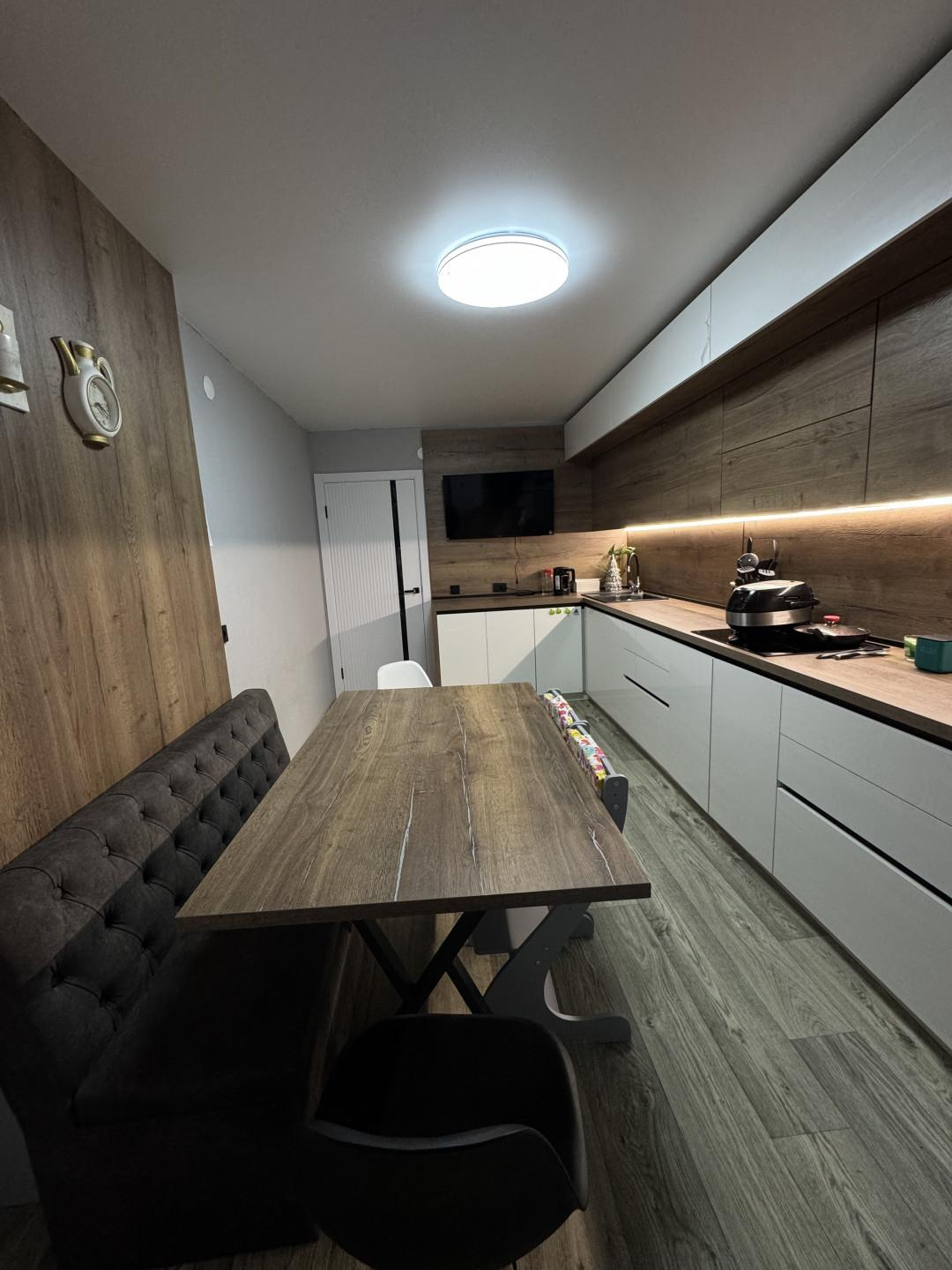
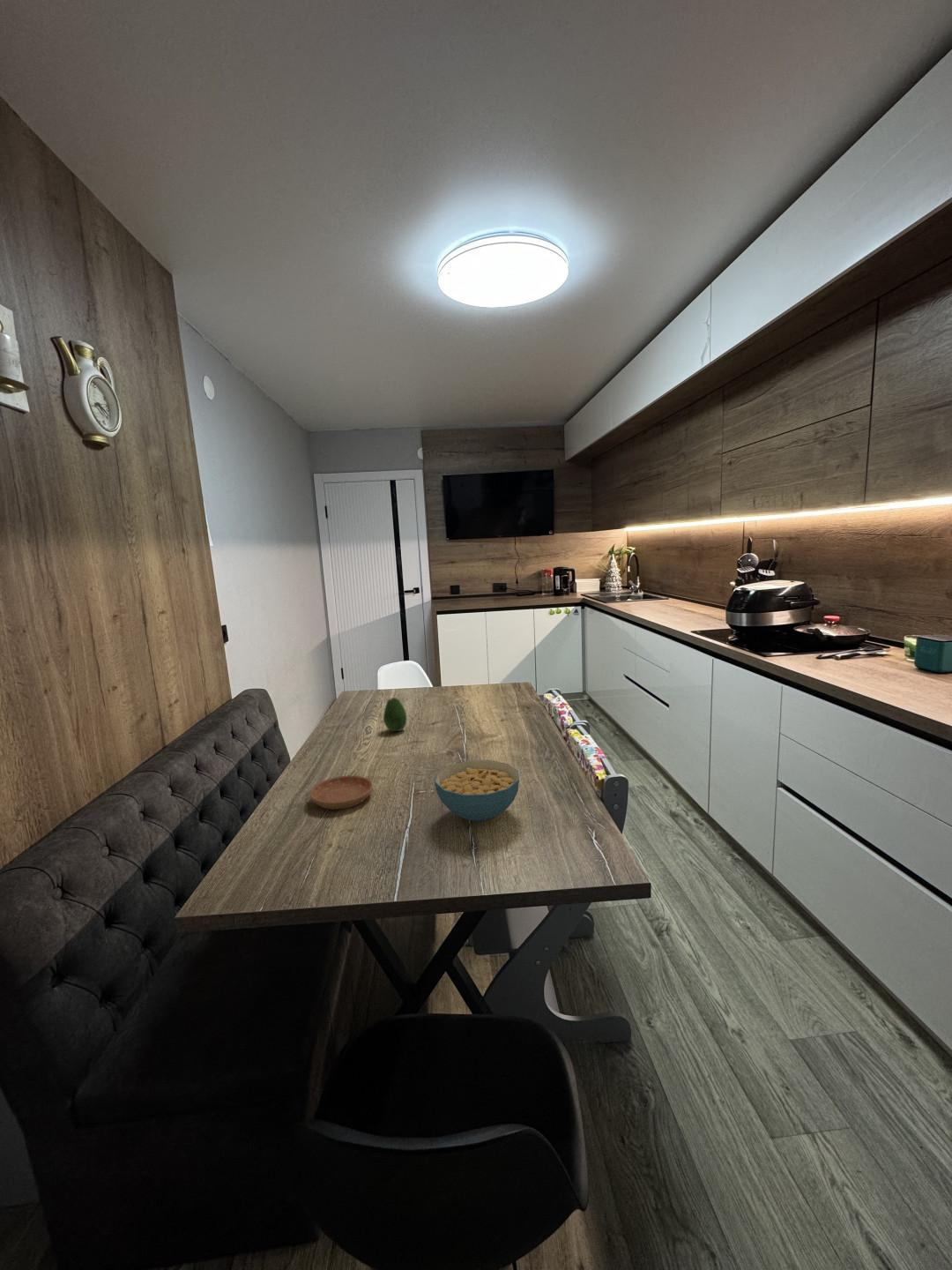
+ saucer (341, 793)
+ fruit (395, 714)
+ cereal bowl (478, 796)
